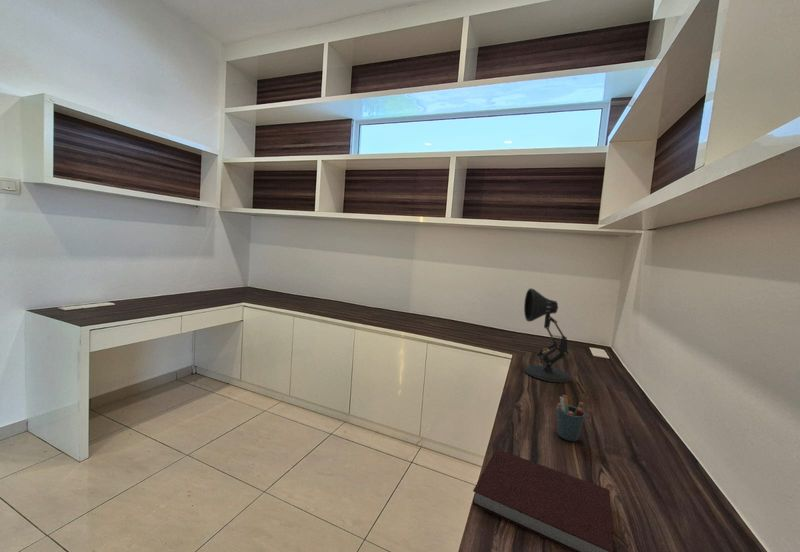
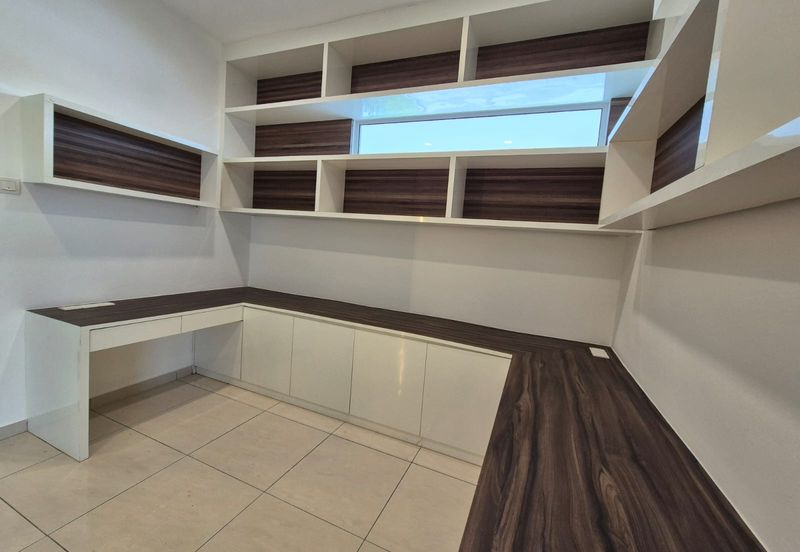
- notebook (542, 496)
- pen holder (569, 416)
- desk lamp (550, 332)
